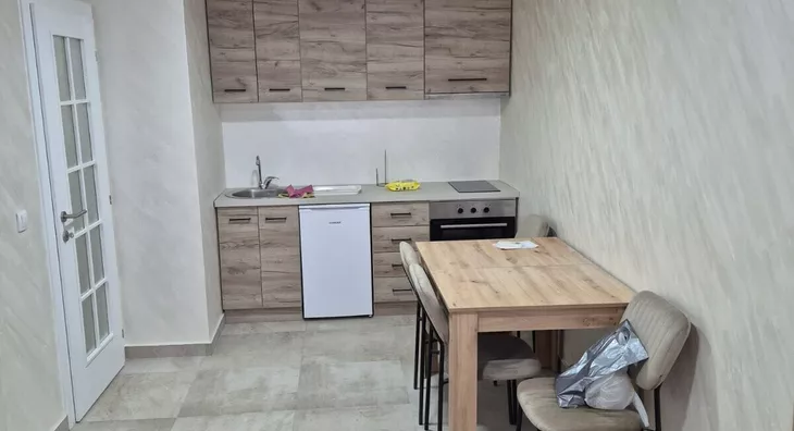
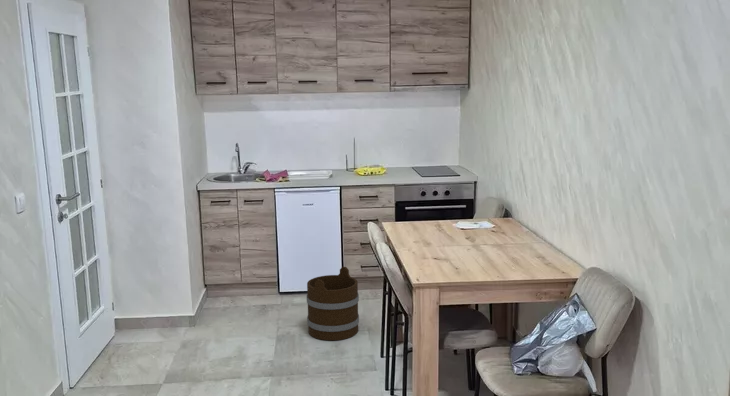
+ bucket (332, 302)
